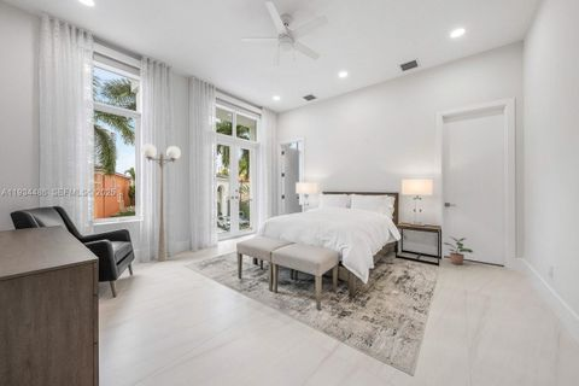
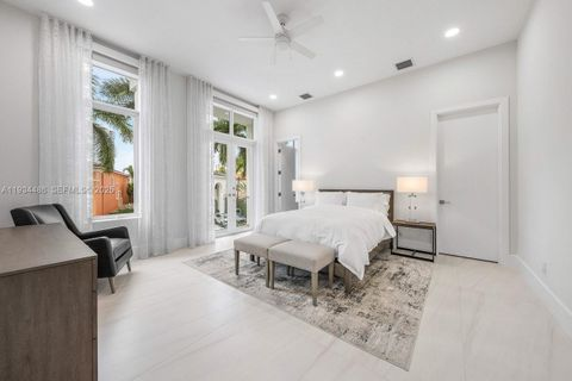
- potted plant (457, 248)
- floor lamp (162, 201)
